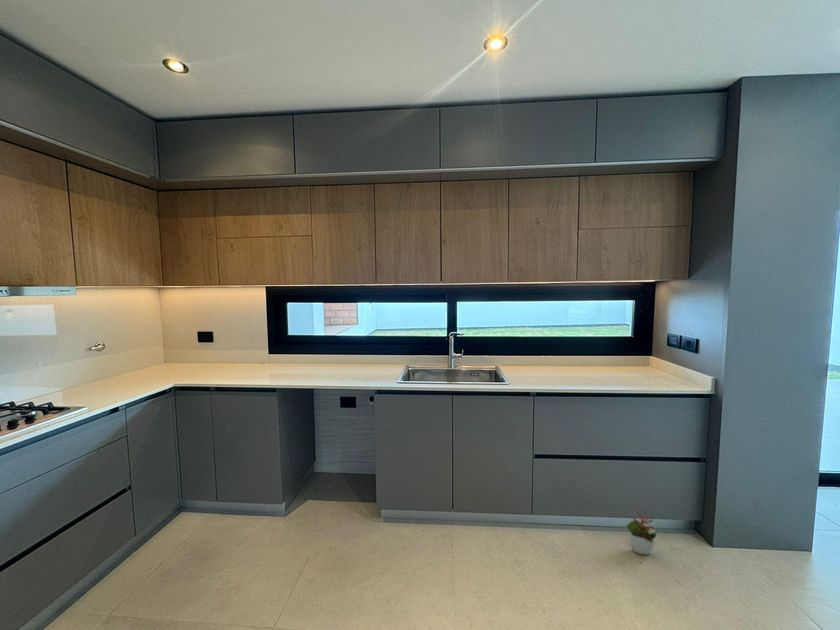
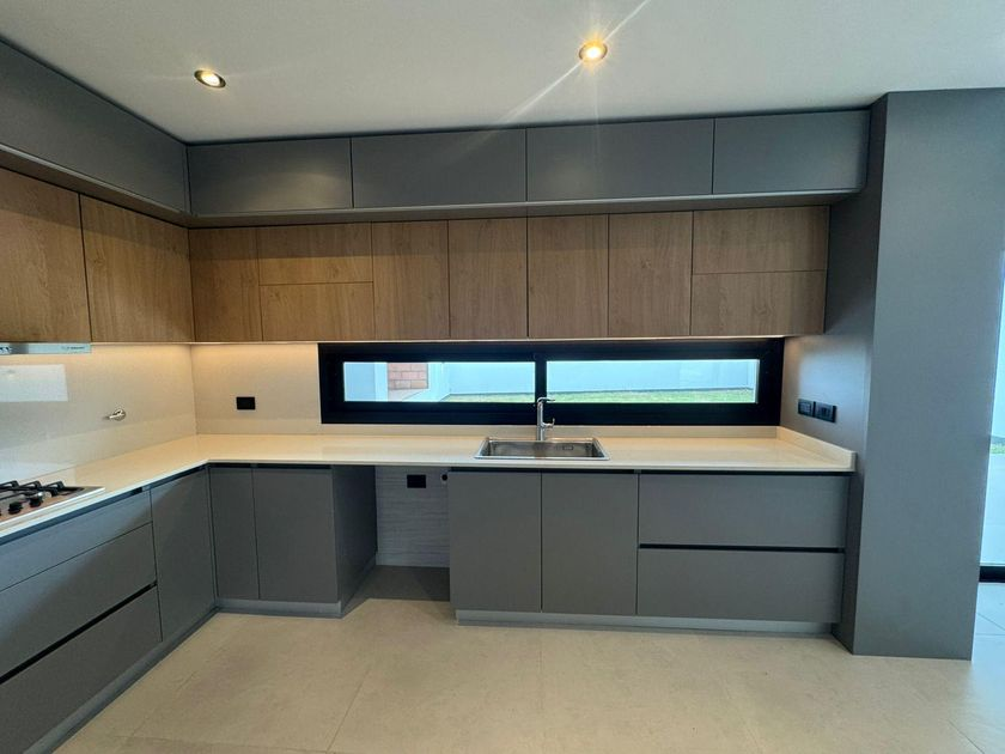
- decorative plant (641, 532)
